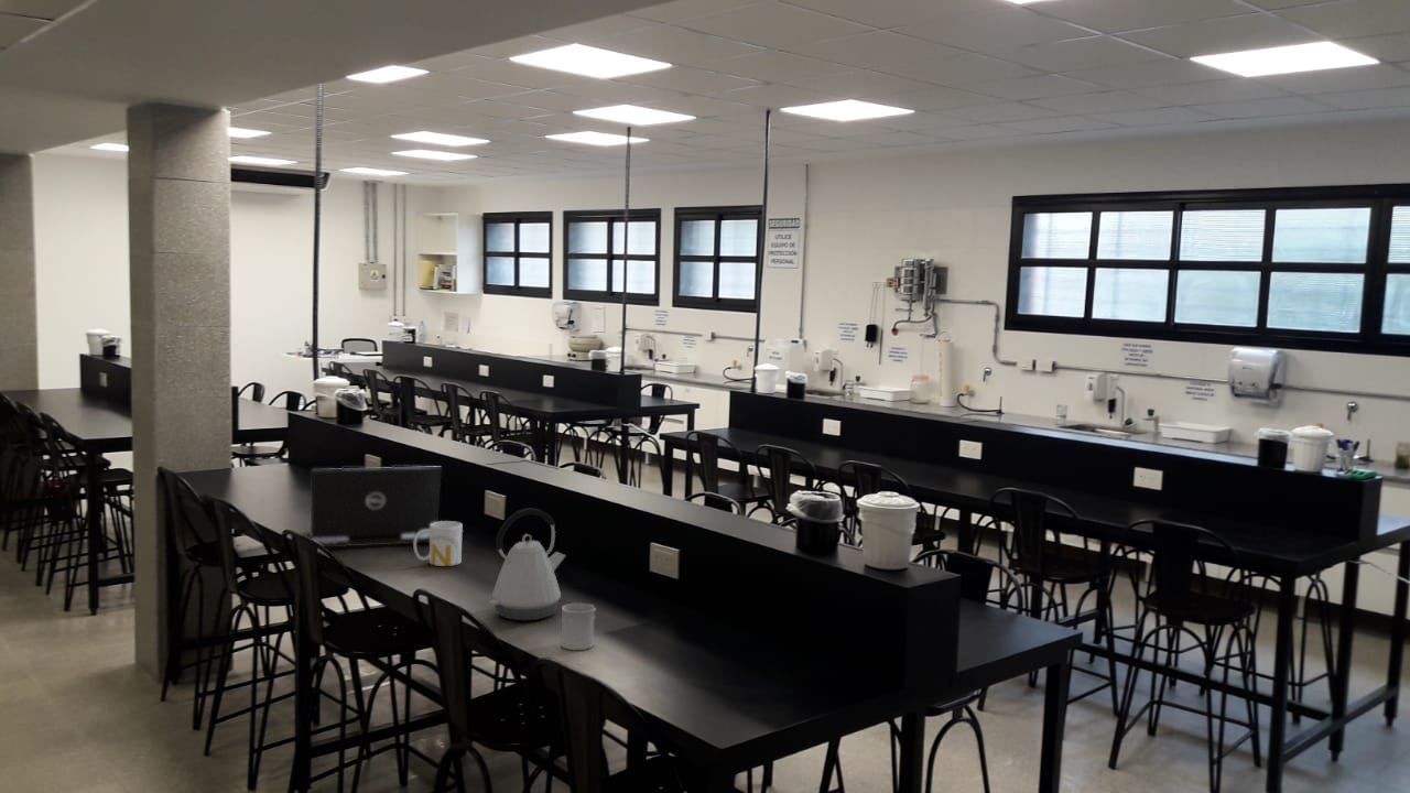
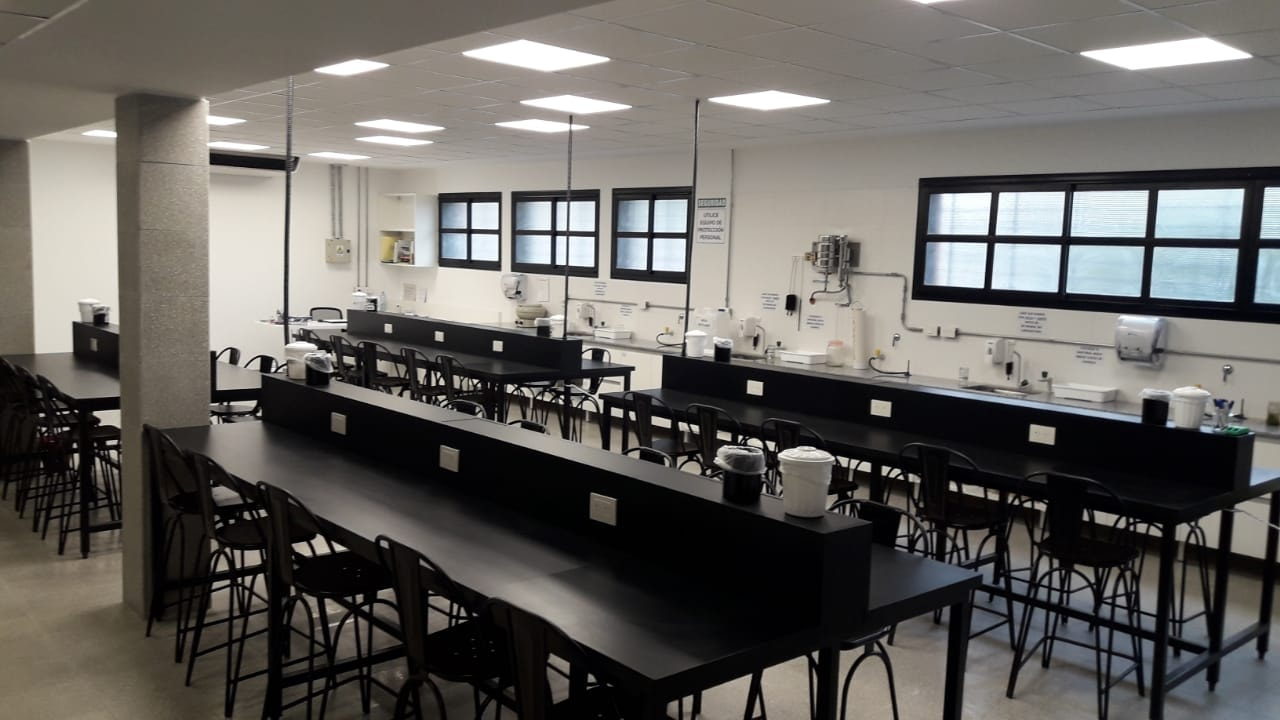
- mug (440, 544)
- laptop (372, 499)
- kettle (529, 561)
- cup (581, 623)
